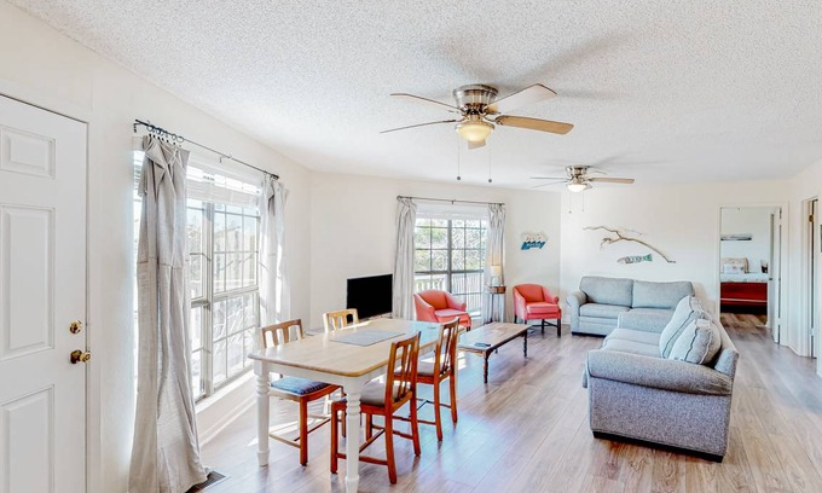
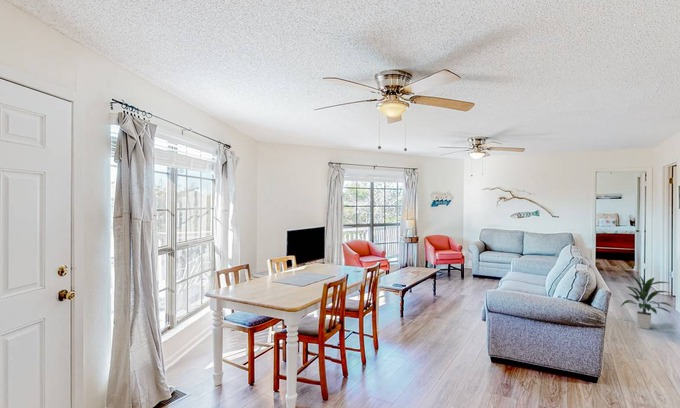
+ indoor plant (645, 300)
